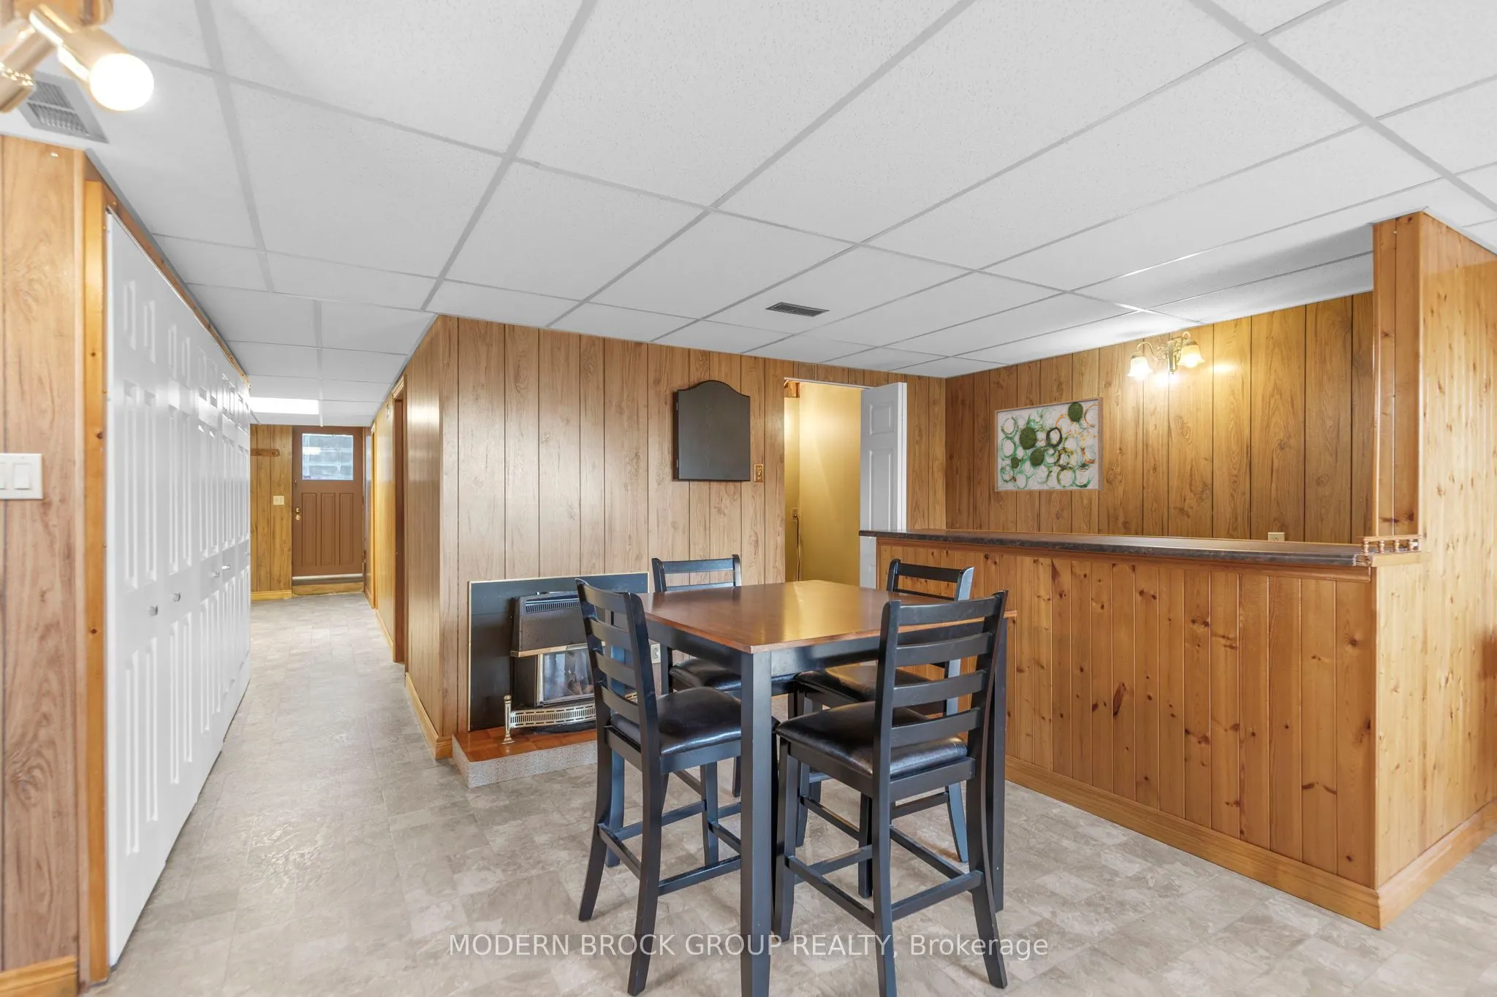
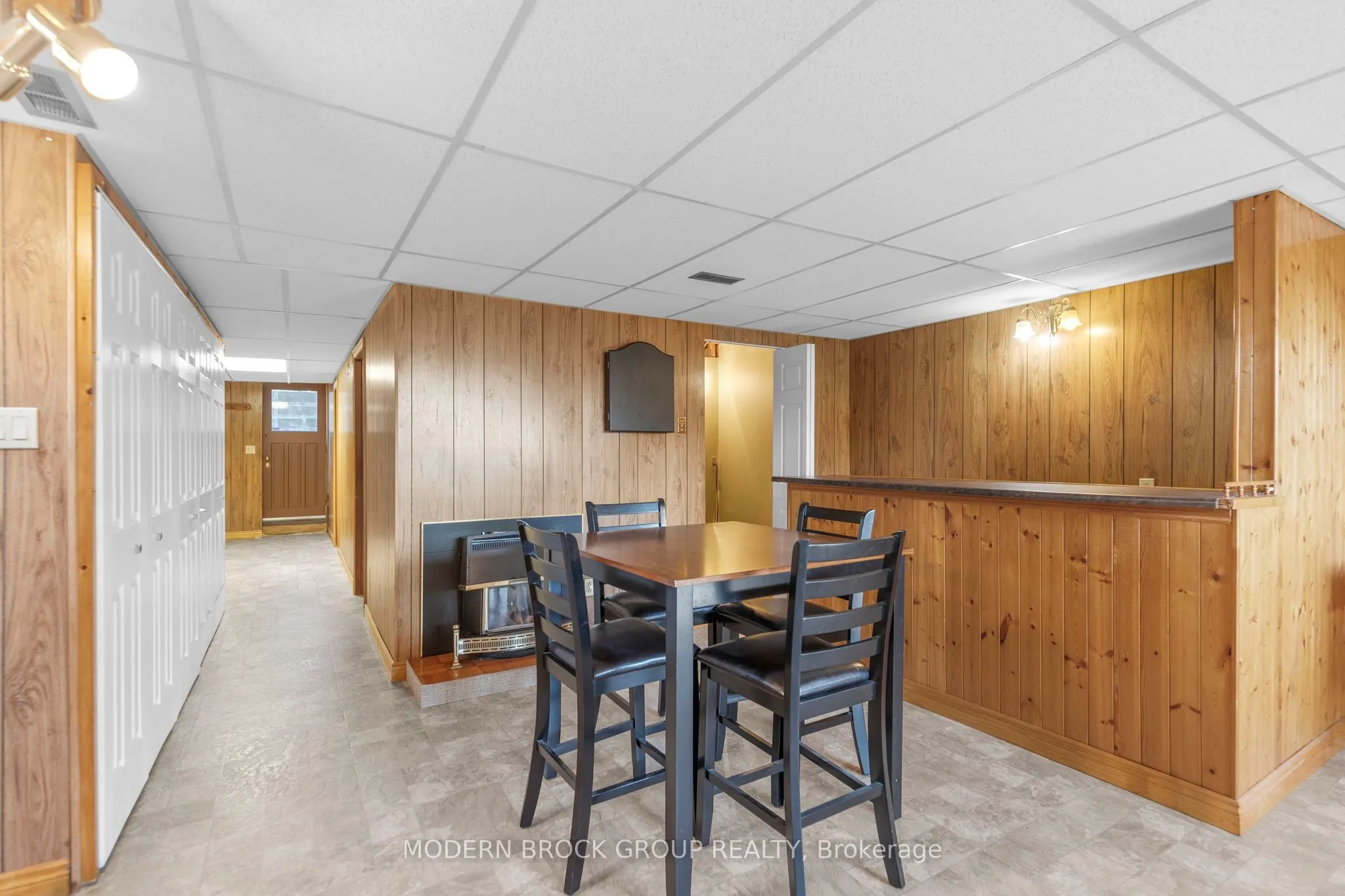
- wall art (1044, 447)
